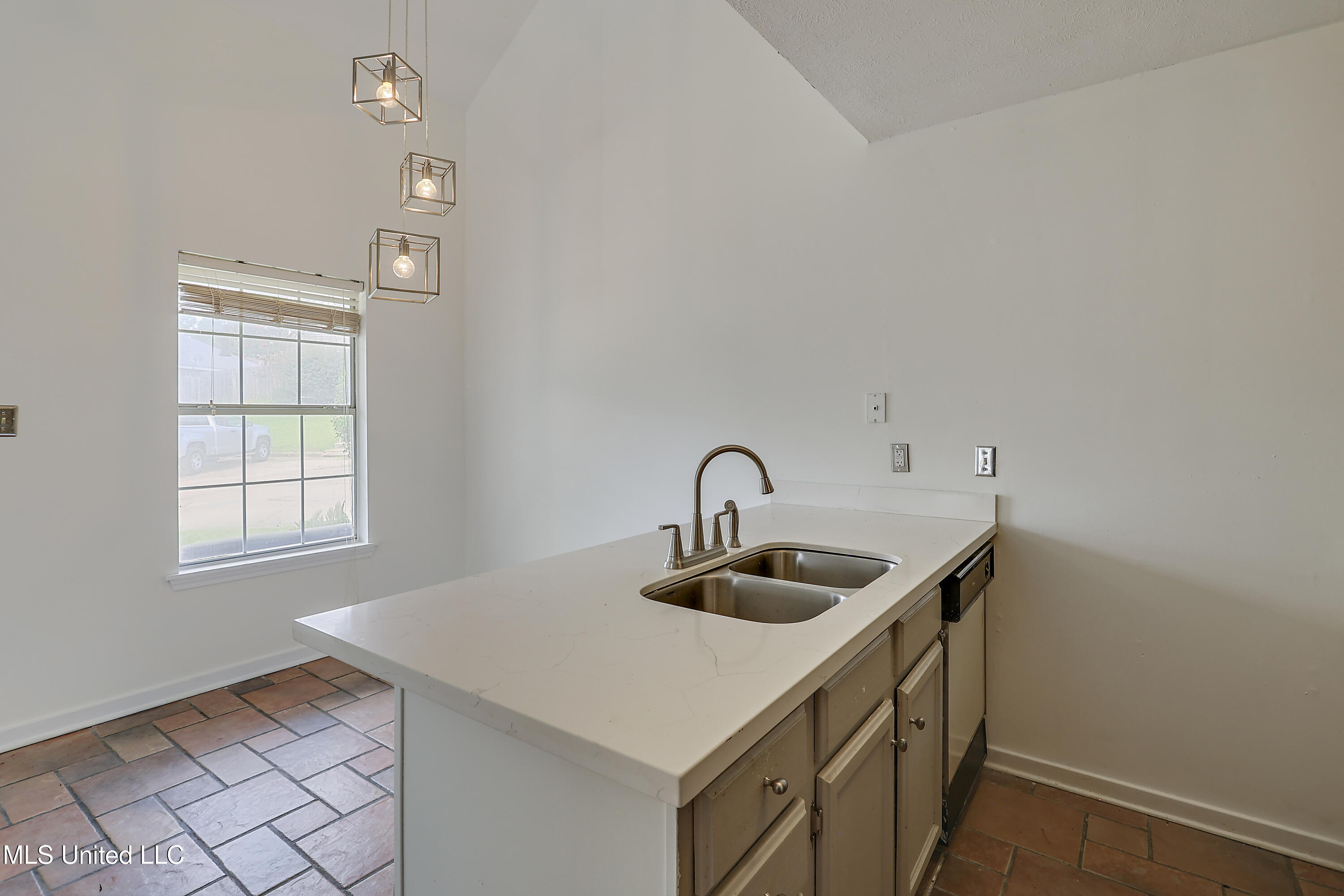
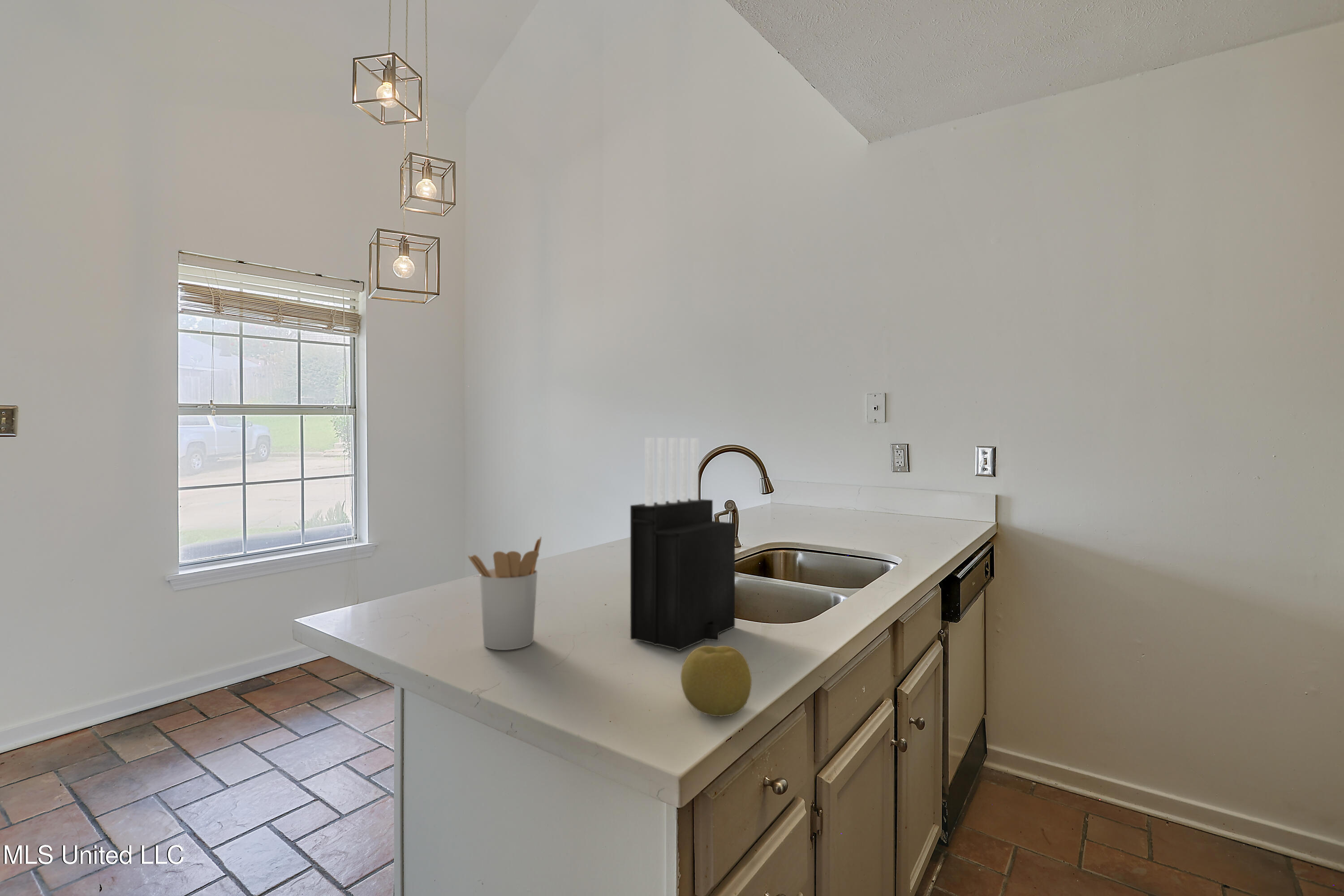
+ utensil holder (511, 593)
+ knife block (689, 536)
+ fruit (716, 678)
